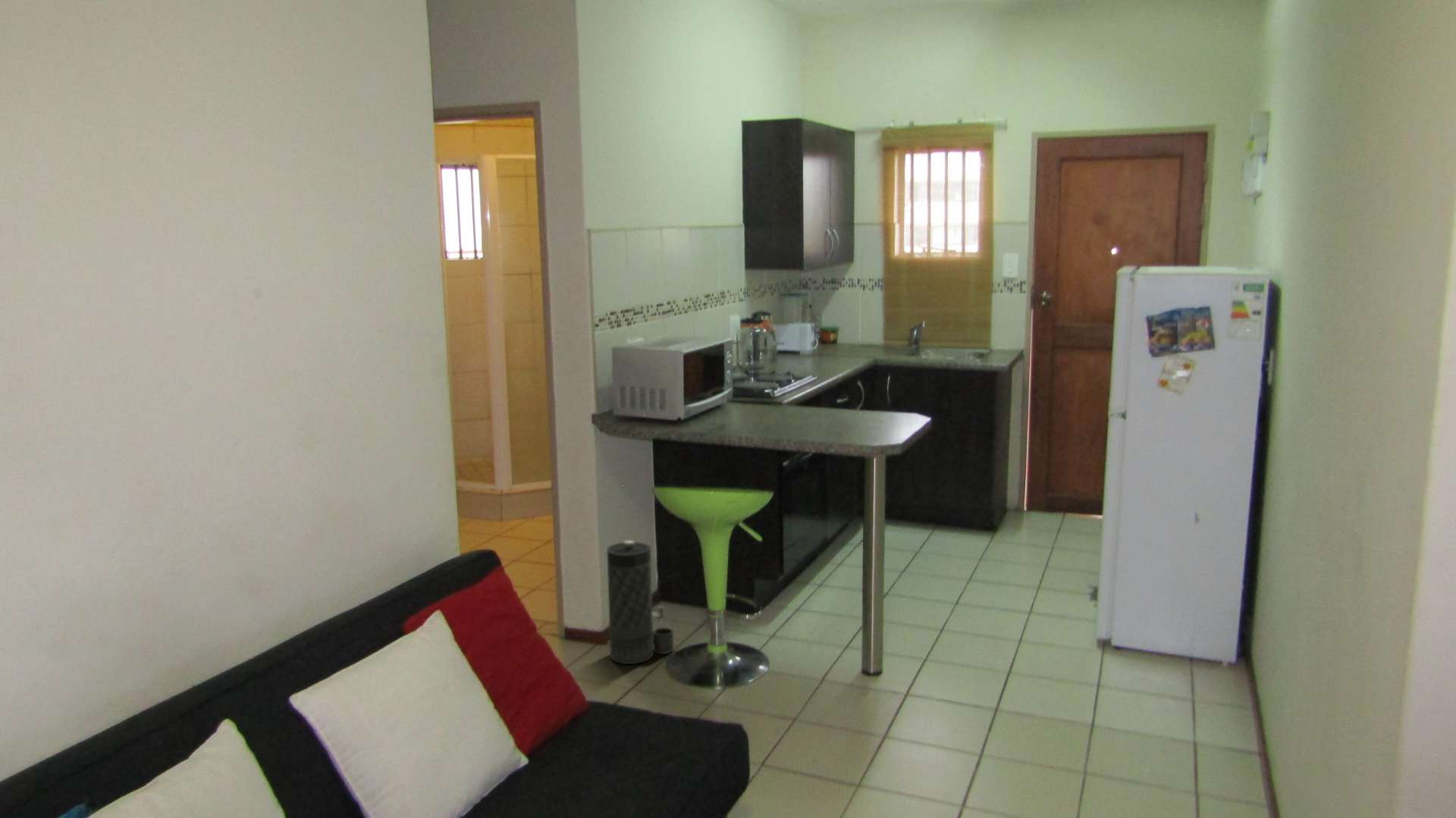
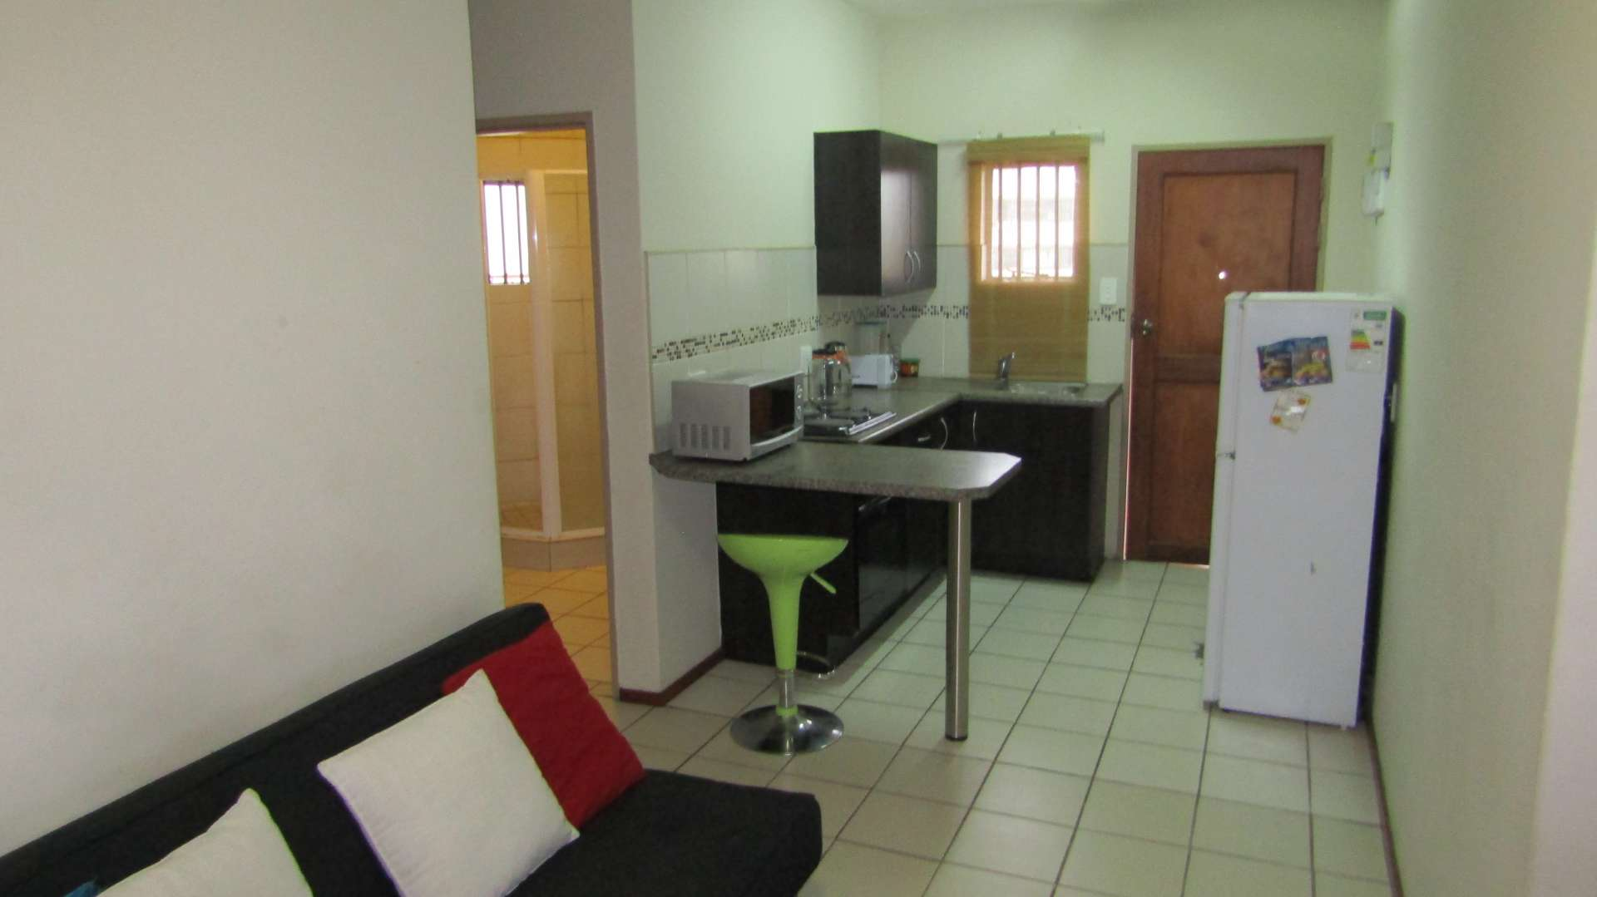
- canister (639, 597)
